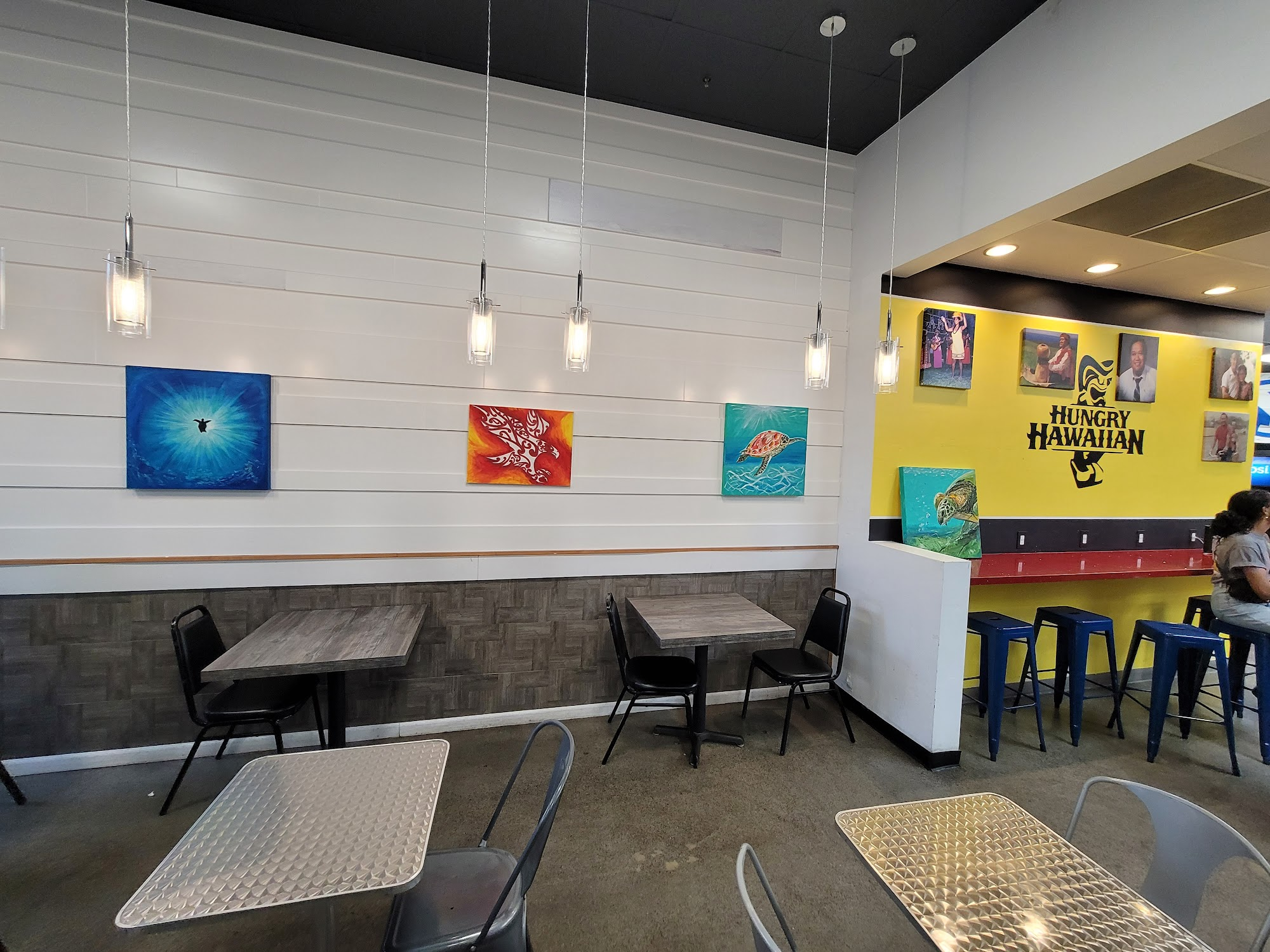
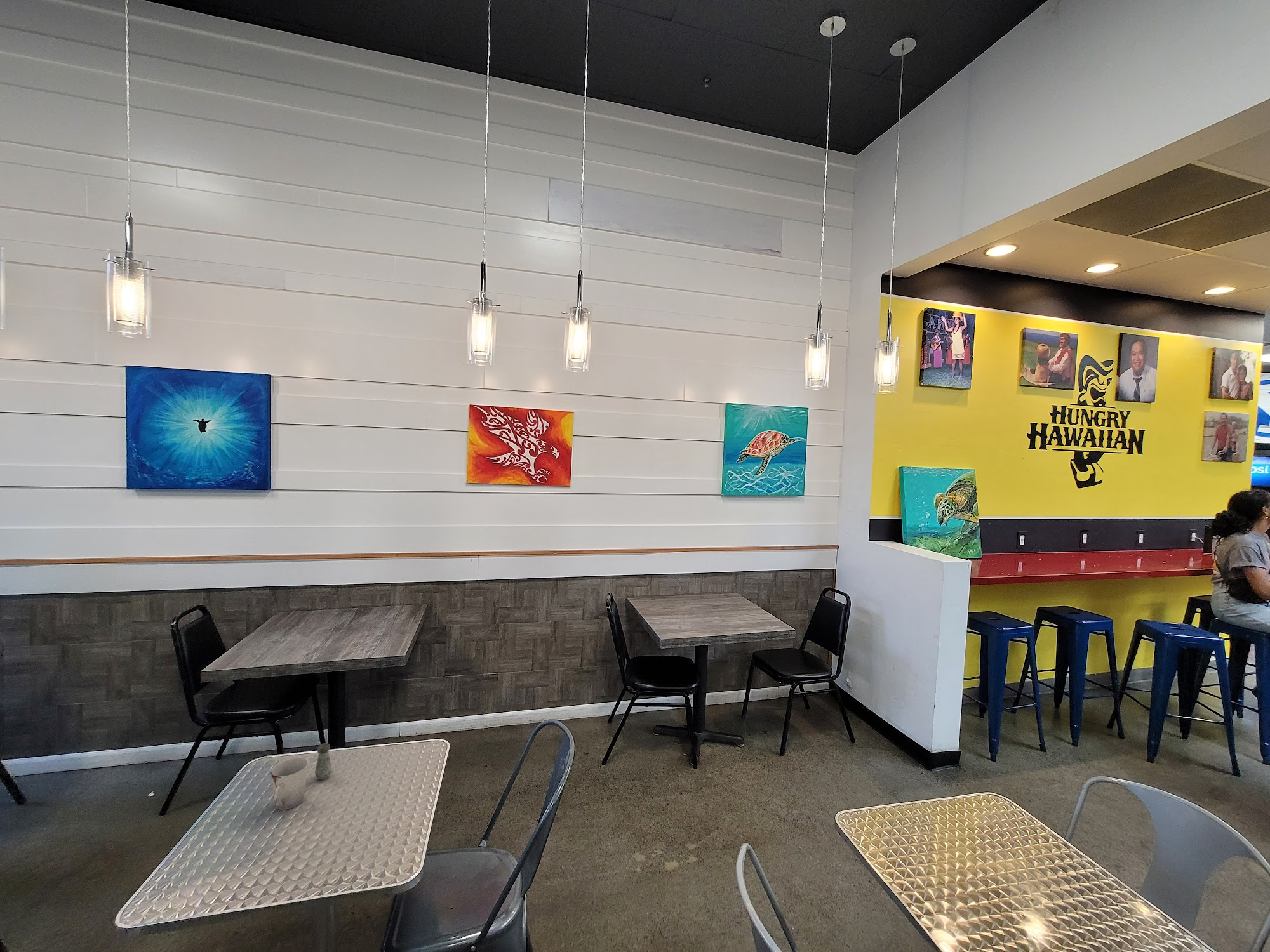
+ salt shaker (323, 761)
+ cup (286, 788)
